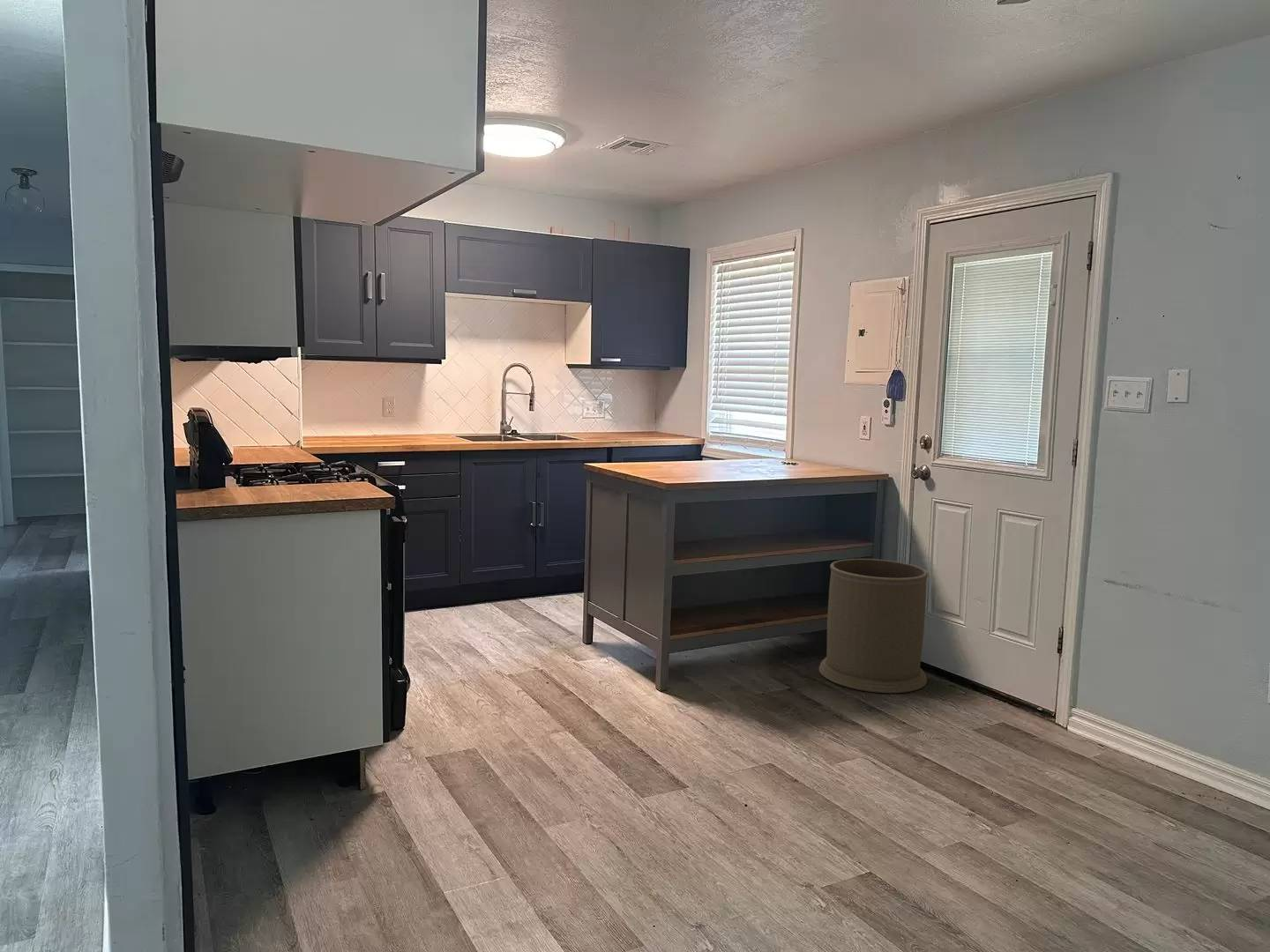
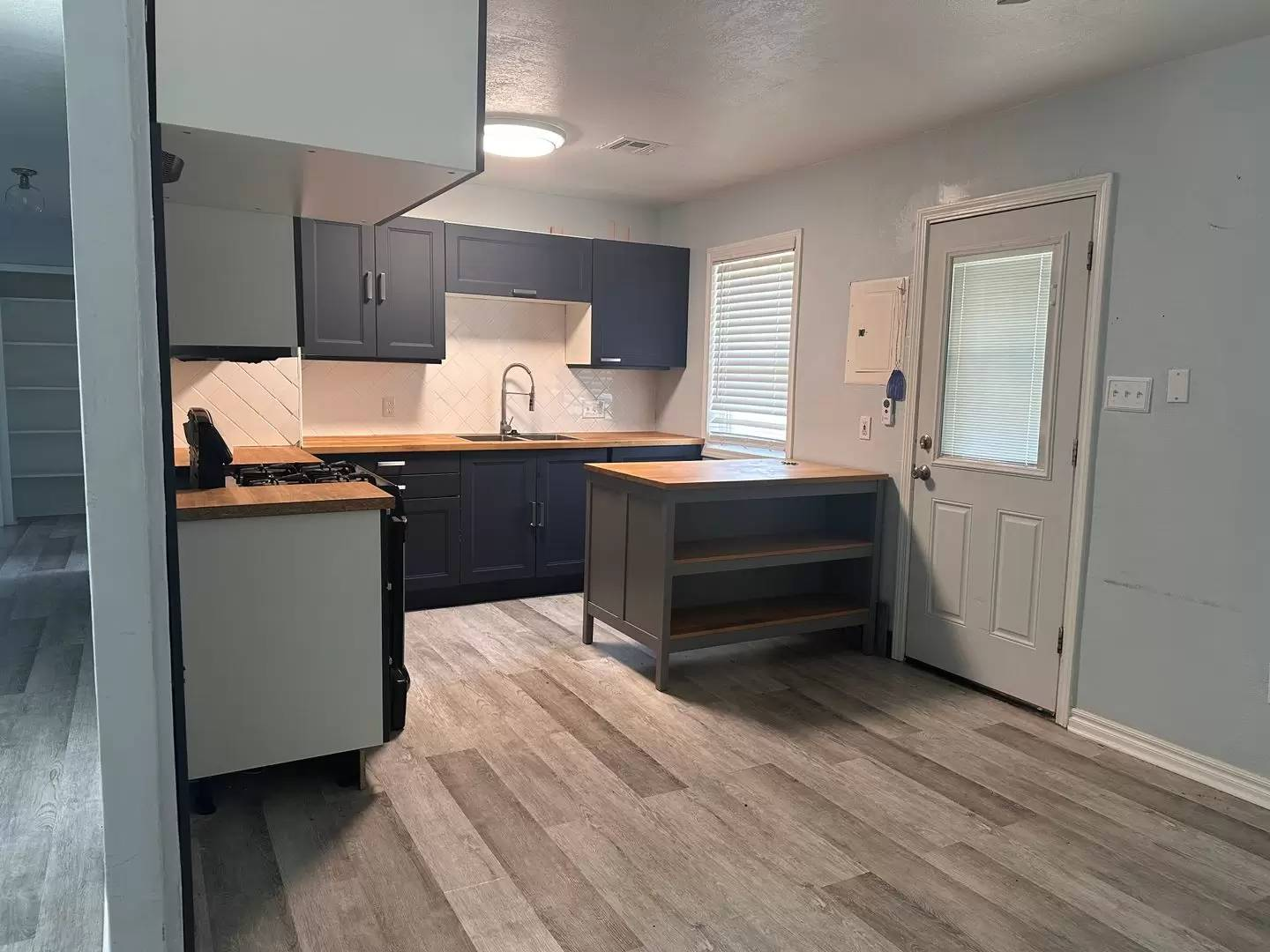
- trash can (875, 621)
